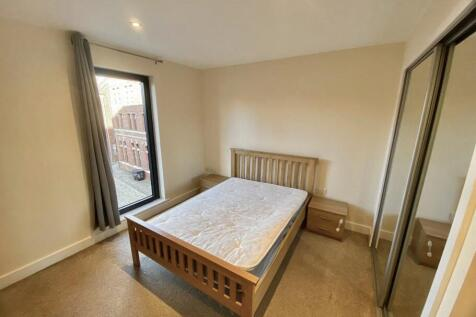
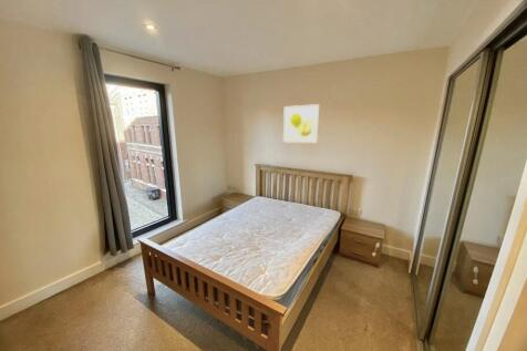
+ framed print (300, 124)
